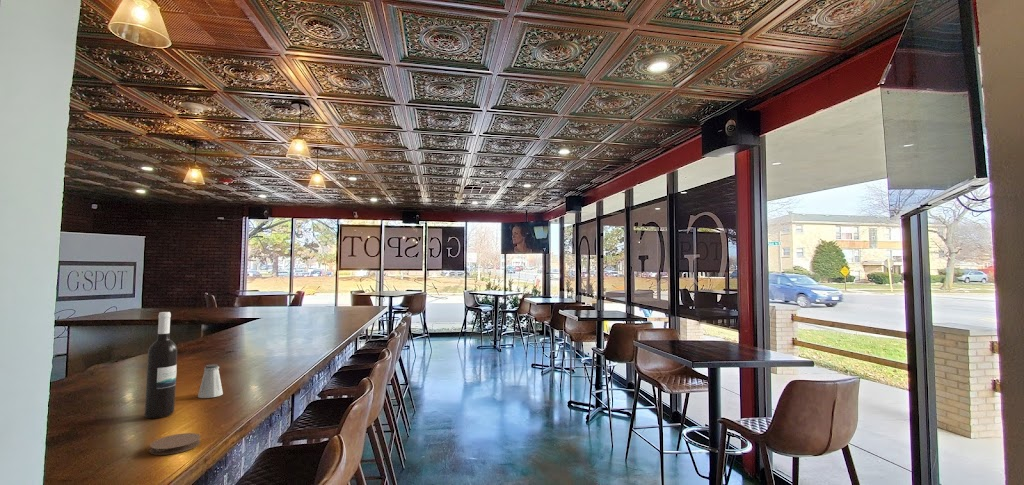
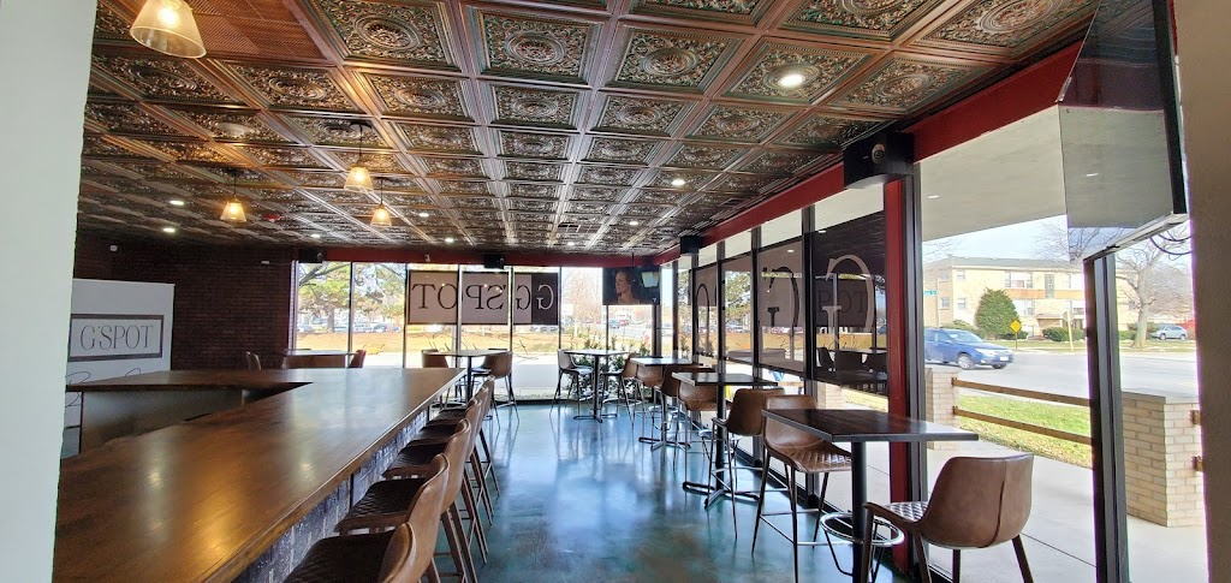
- saltshaker (211, 380)
- wine bottle (162, 363)
- coaster (175, 443)
